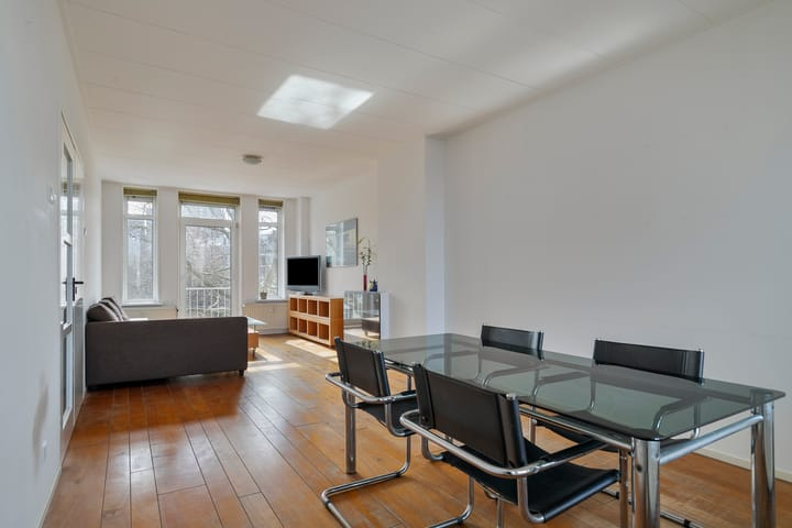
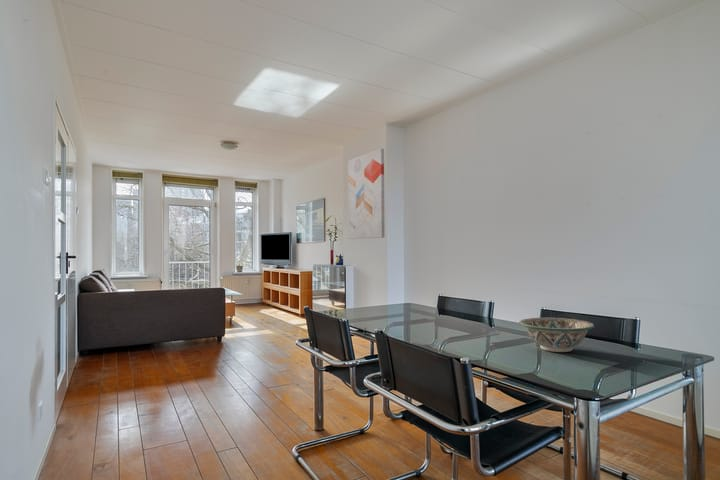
+ wall art (365, 196)
+ decorative bowl (555, 335)
